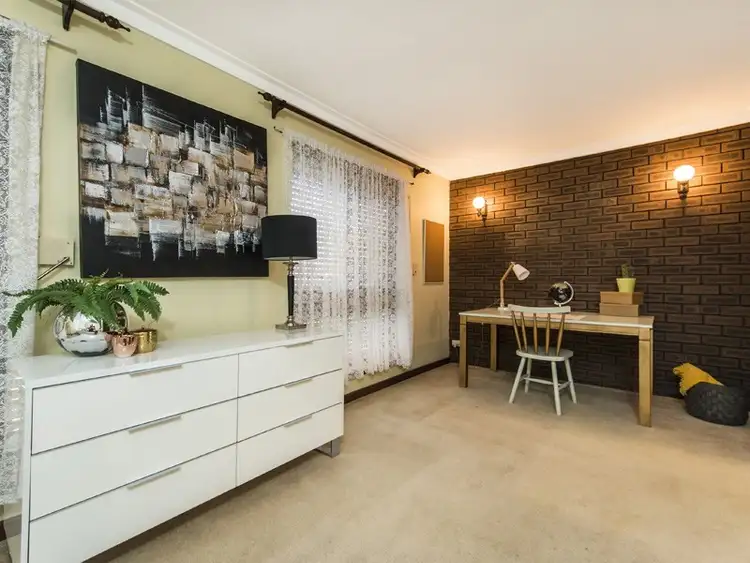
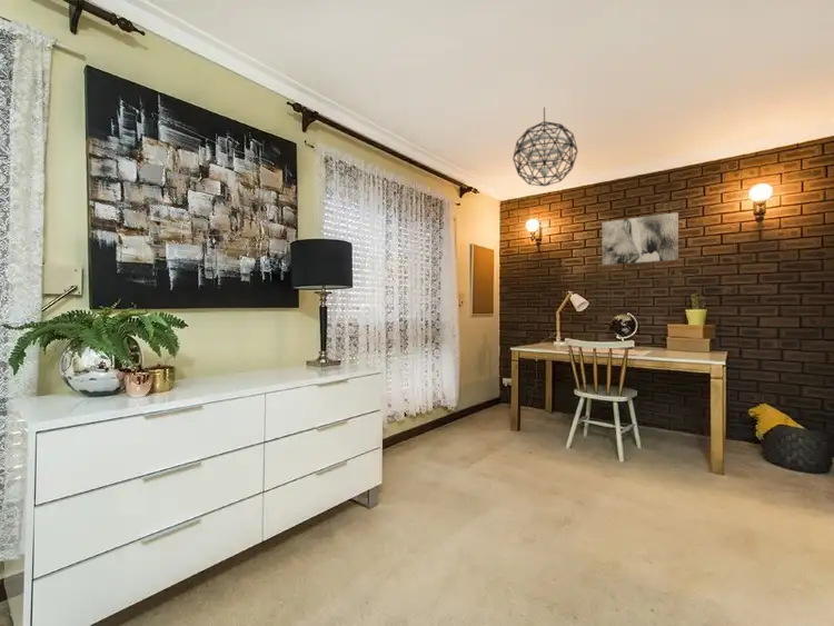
+ pendant light (544, 147)
+ wall art (638, 240)
